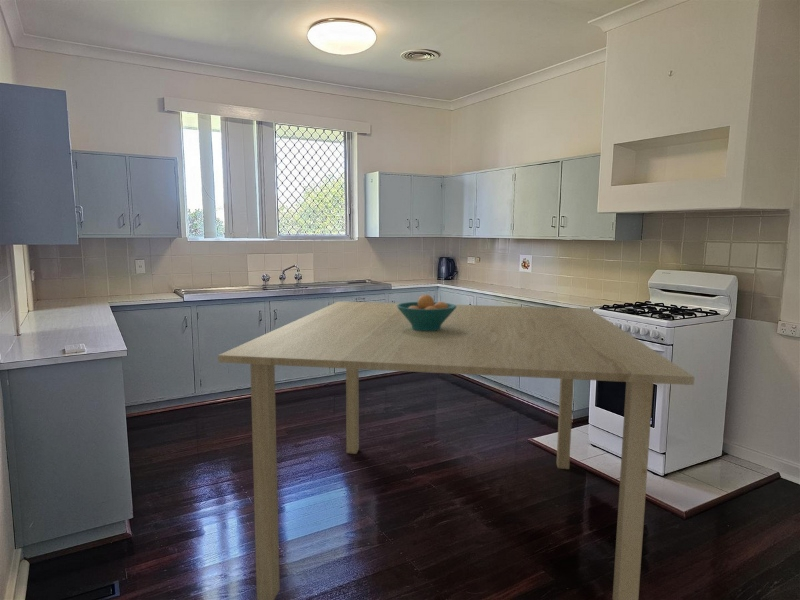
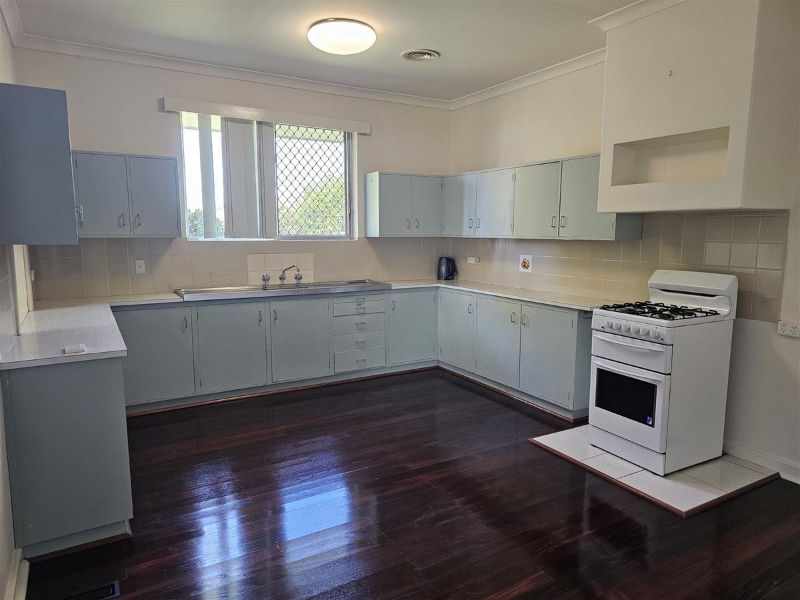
- fruit bowl (426, 311)
- dining table (451, 373)
